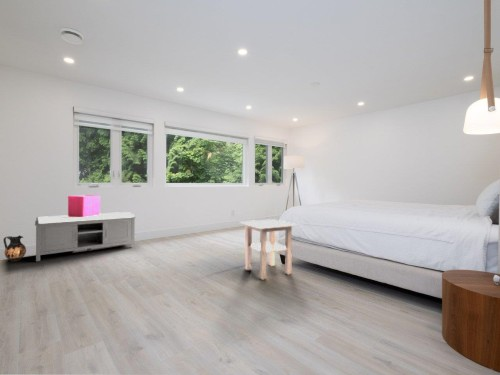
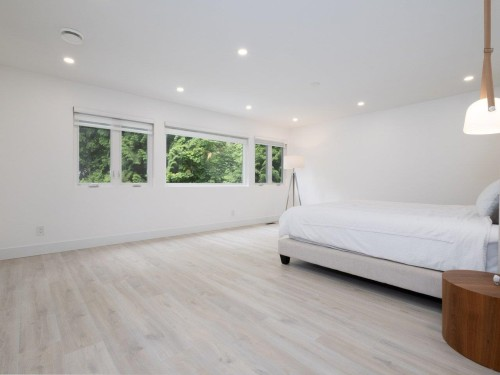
- storage bin (84, 205)
- bench (88, 233)
- ceramic jug (14, 248)
- side table (267, 246)
